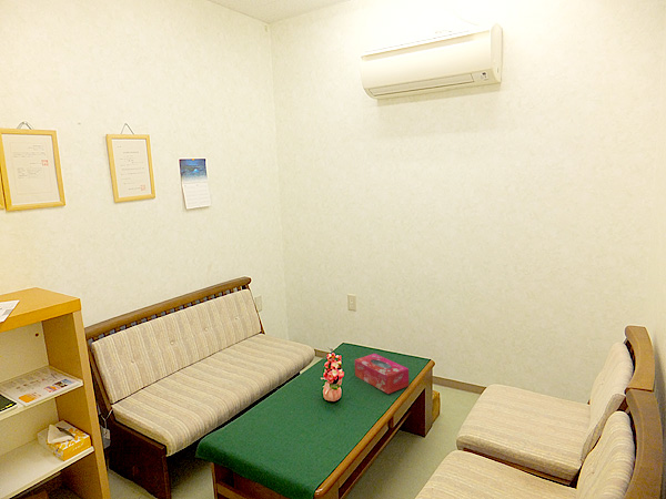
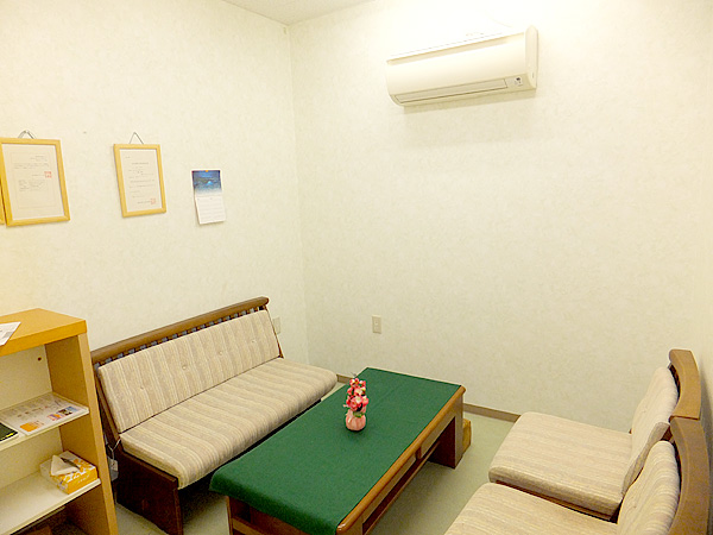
- tissue box (381, 371)
